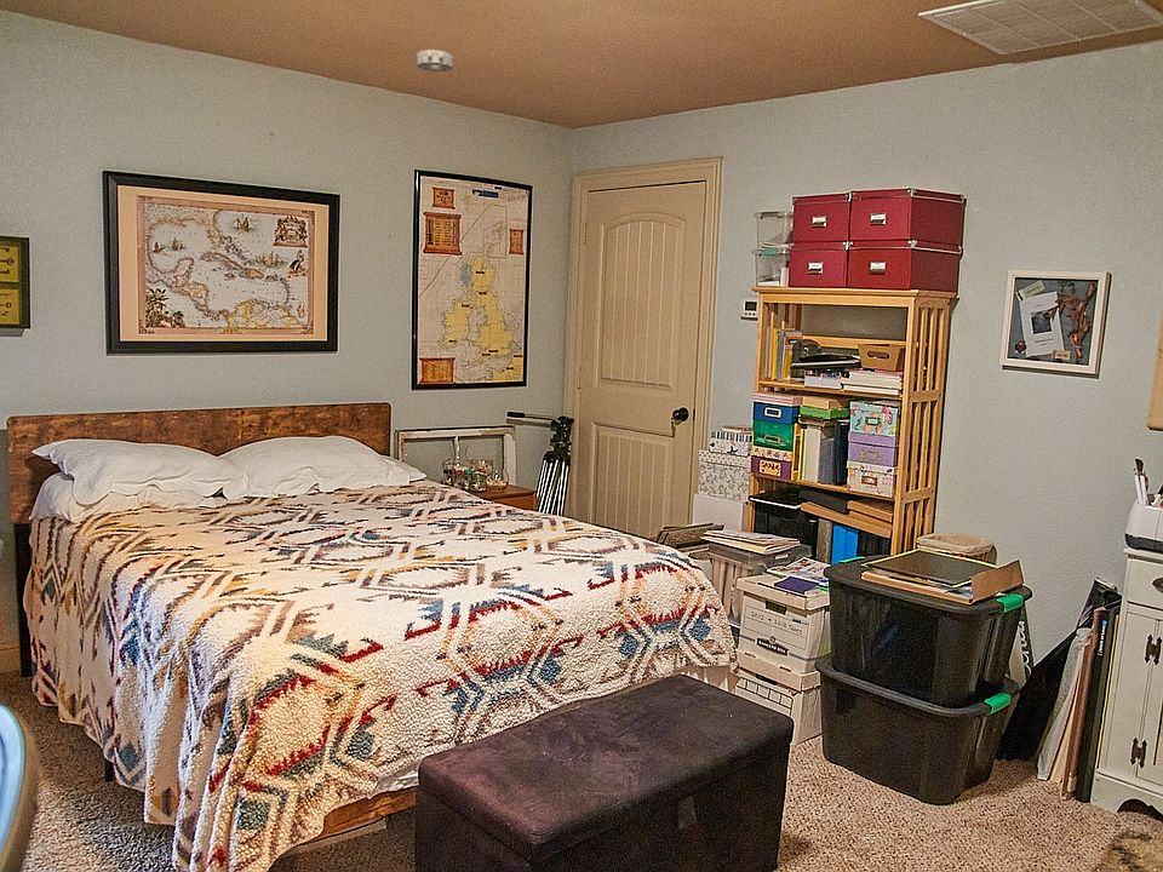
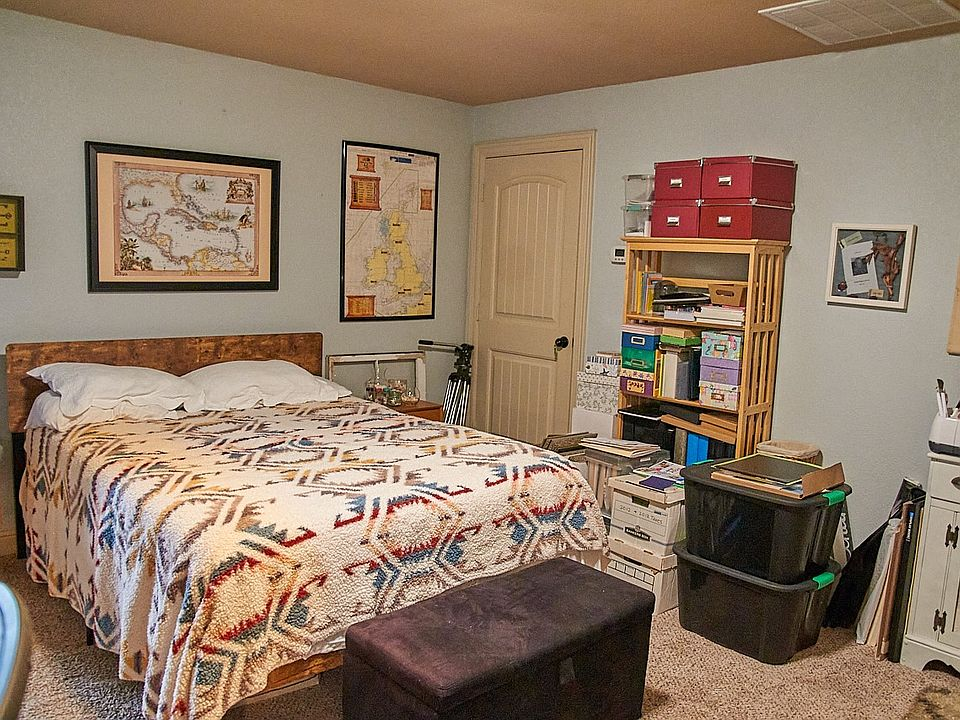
- smoke detector (435, 59)
